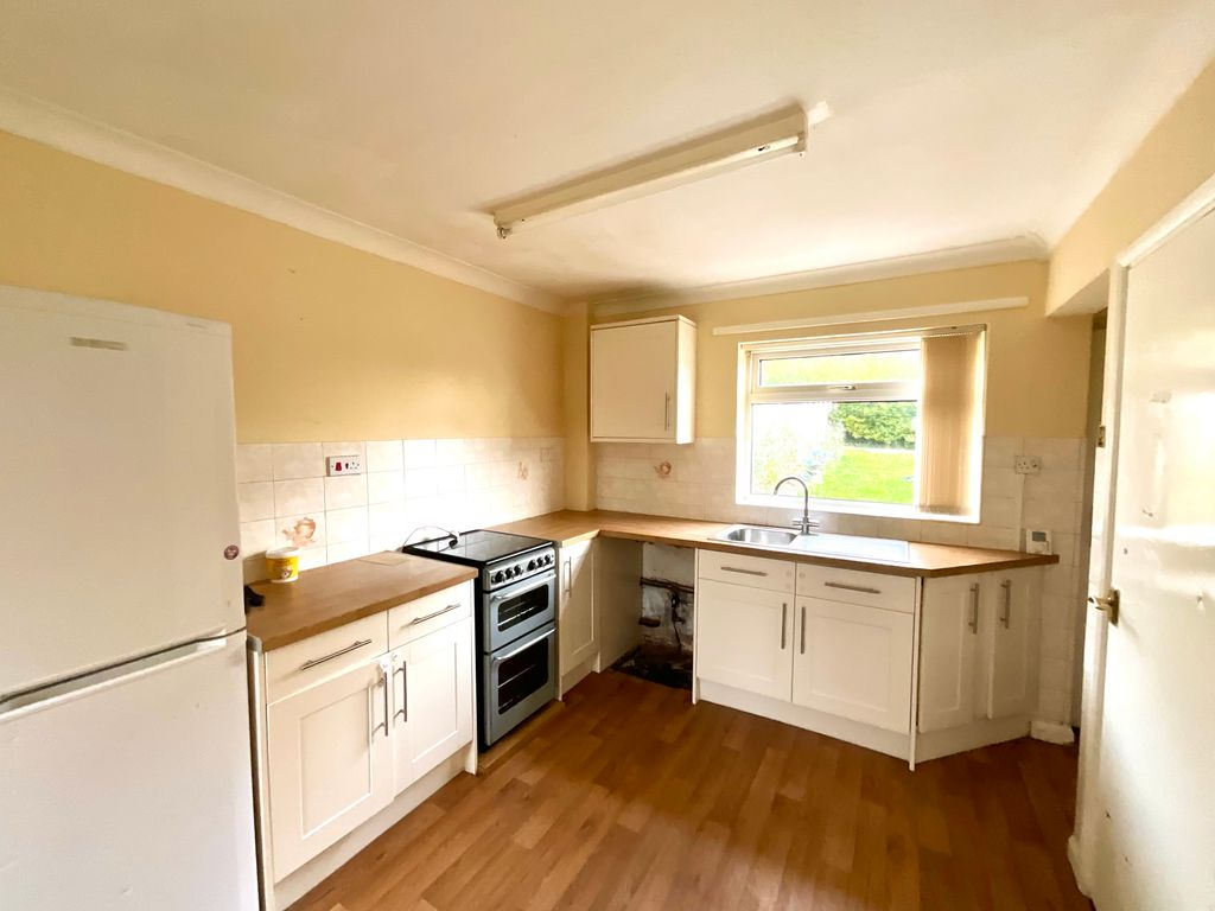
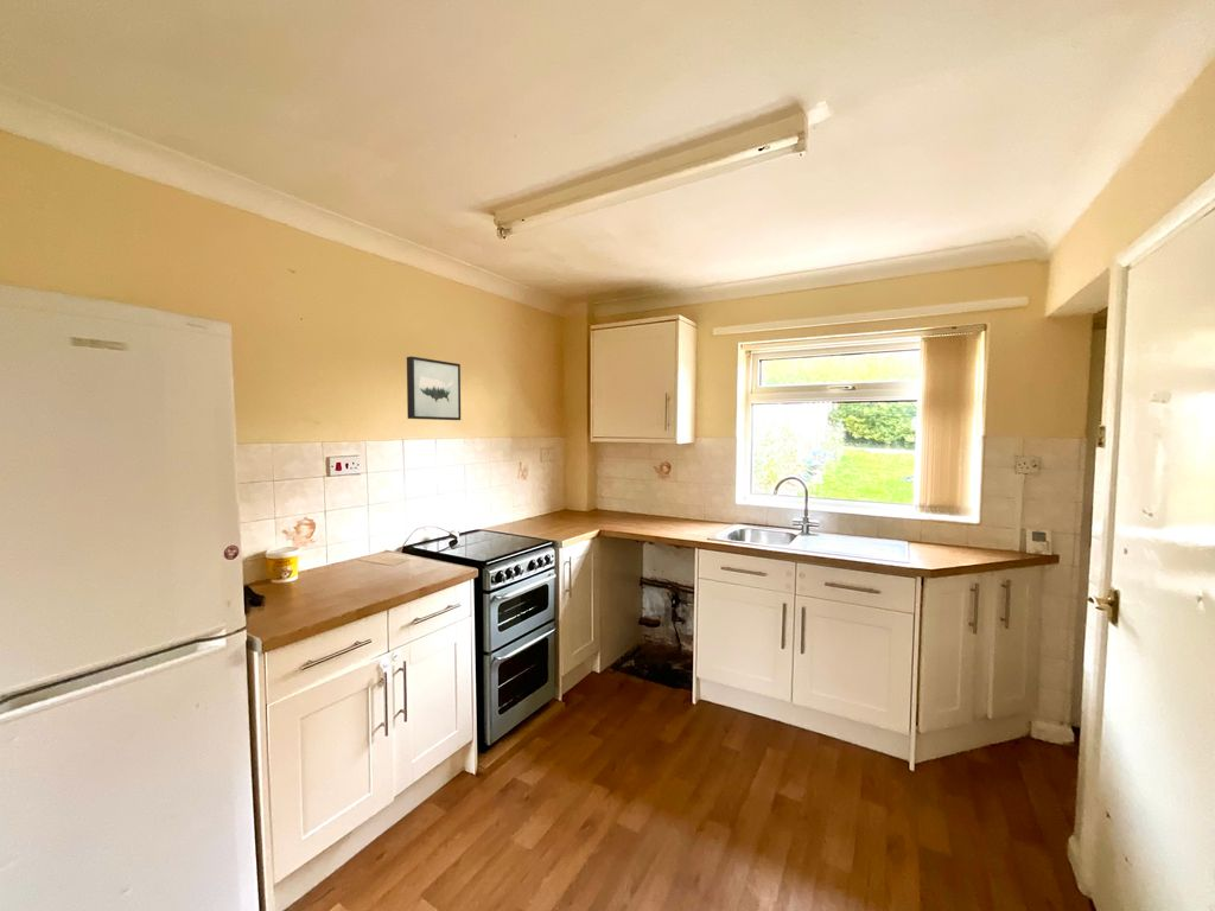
+ wall art (434, 389)
